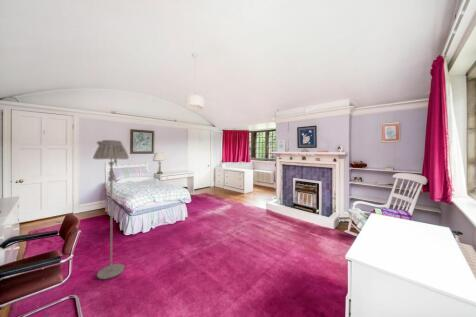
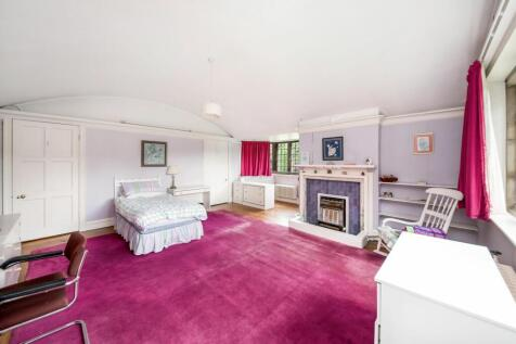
- floor lamp (111, 206)
